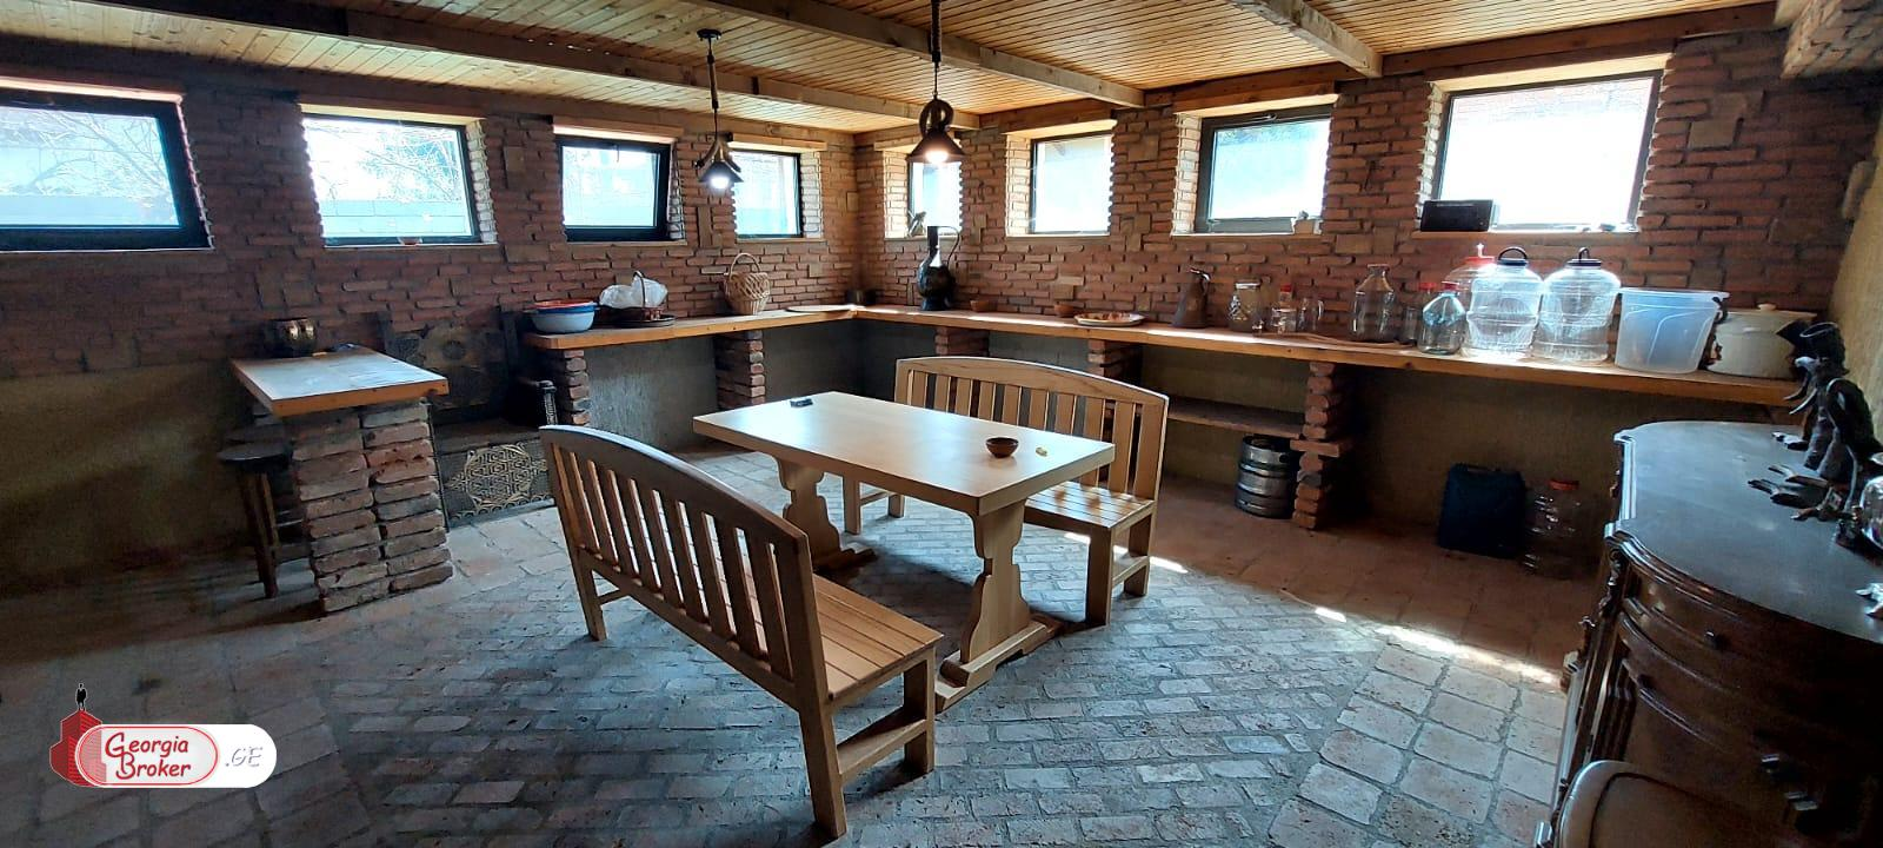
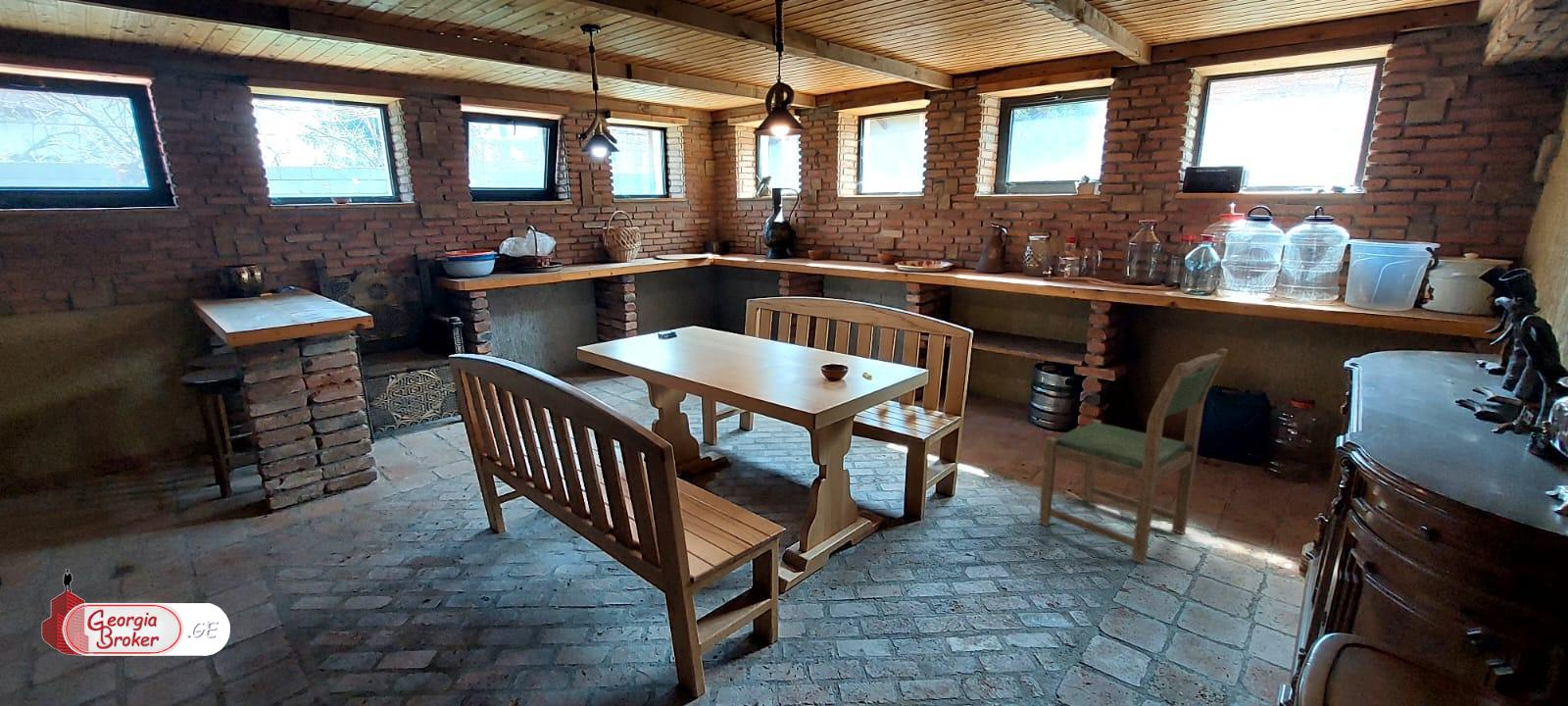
+ dining chair (1127, 440)
